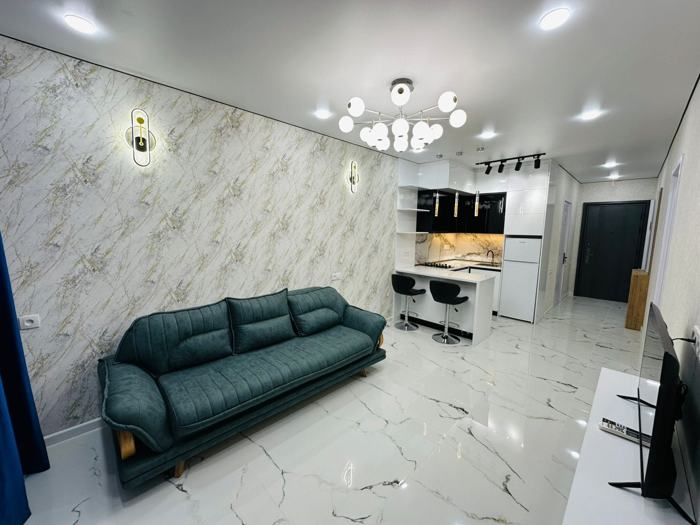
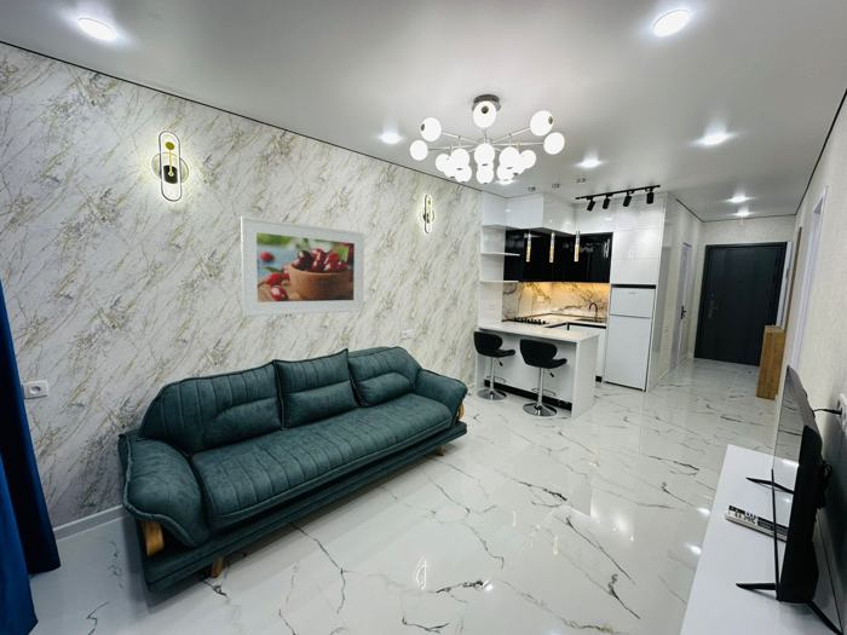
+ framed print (310, 270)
